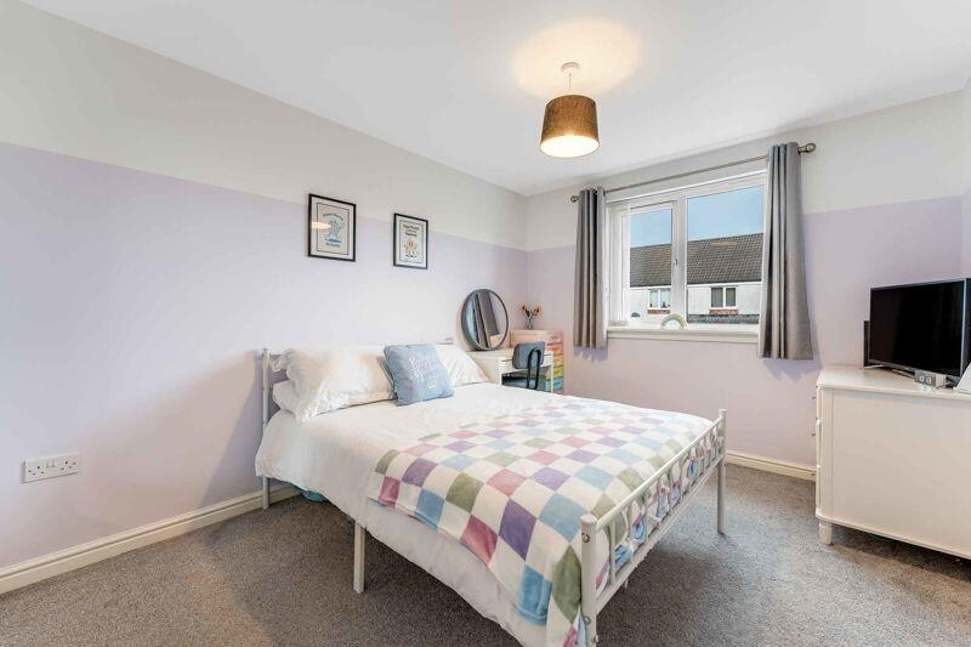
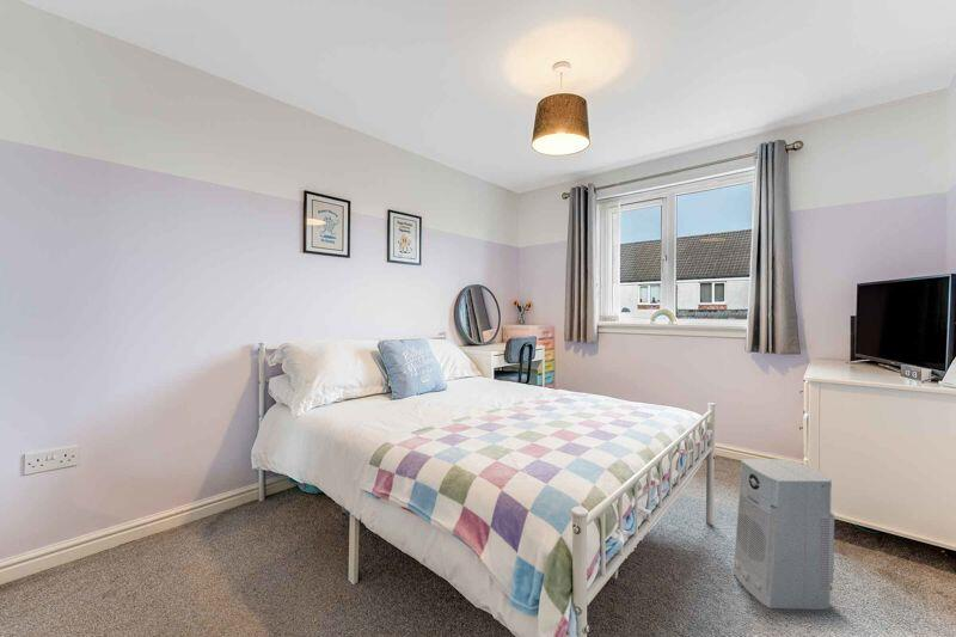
+ air purifier (782, 528)
